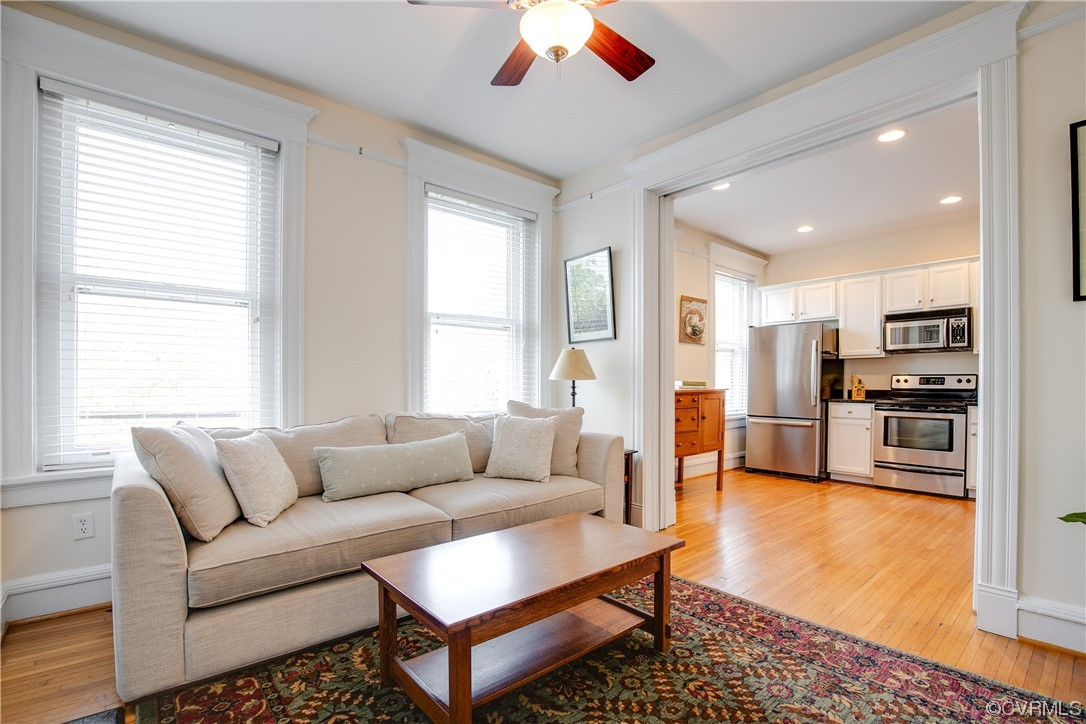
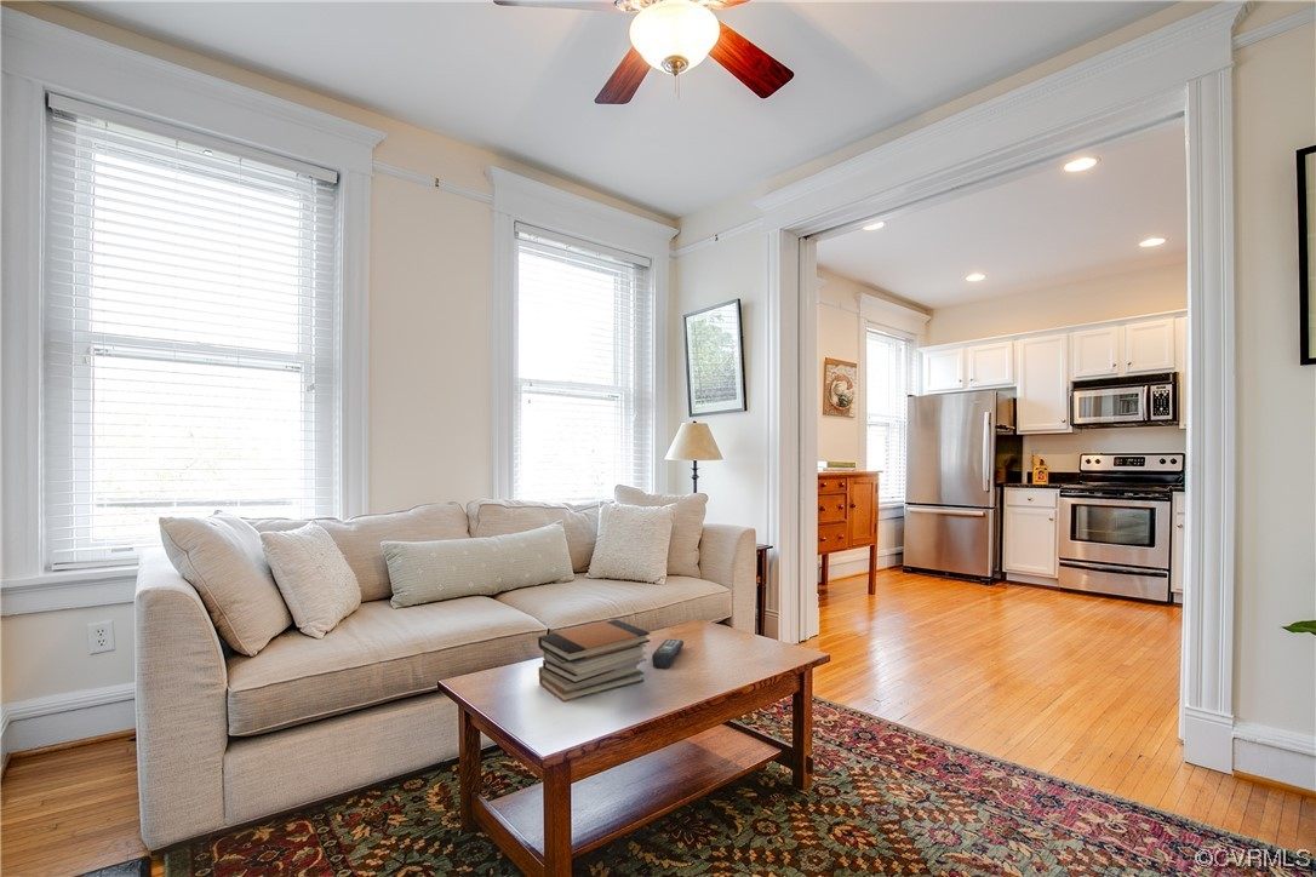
+ book stack (594, 658)
+ remote control (668, 650)
